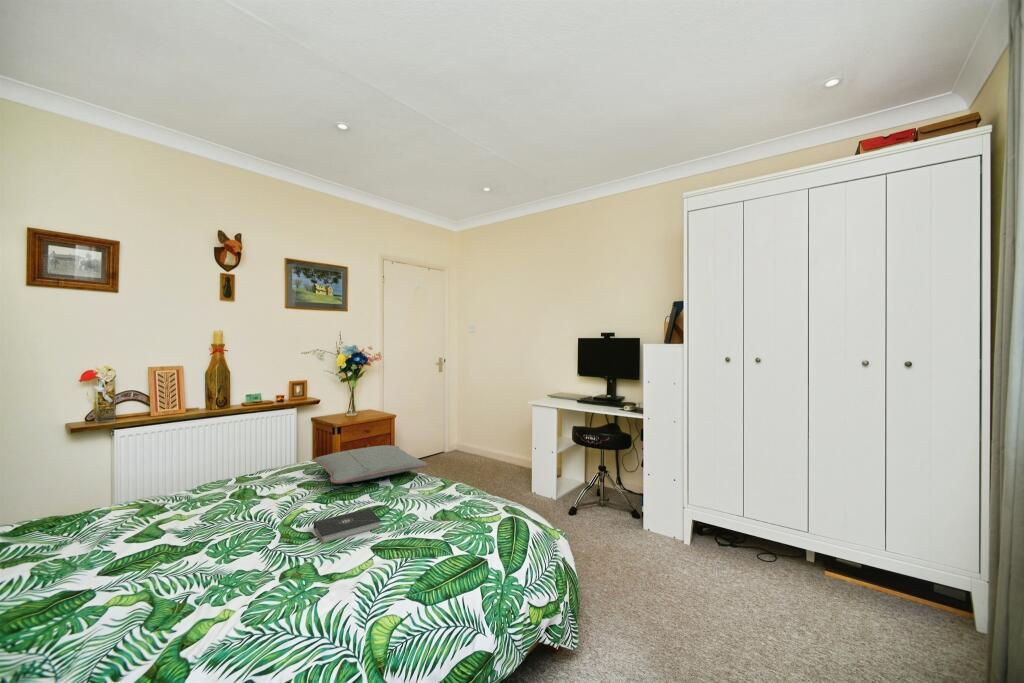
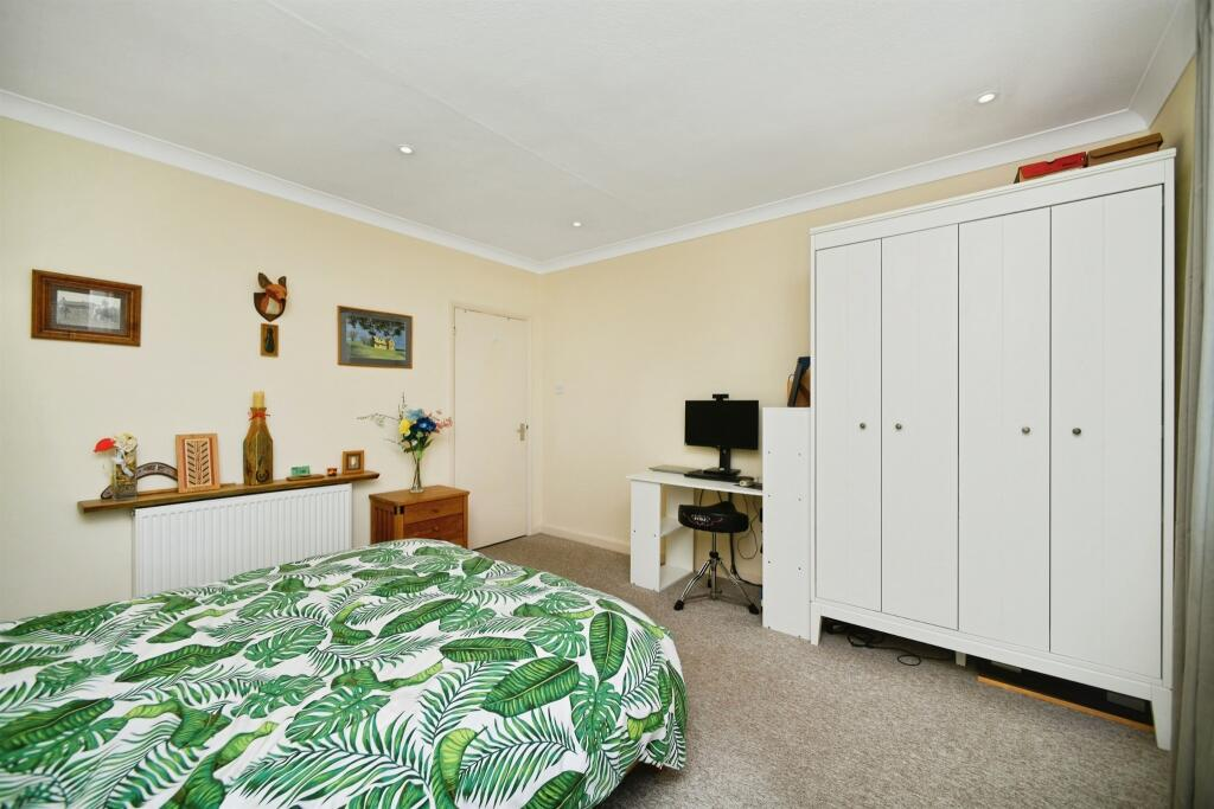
- book (347, 524)
- pillow (369, 461)
